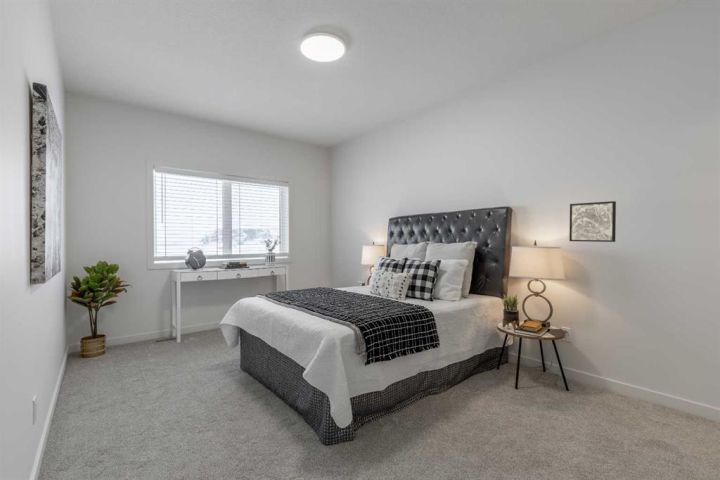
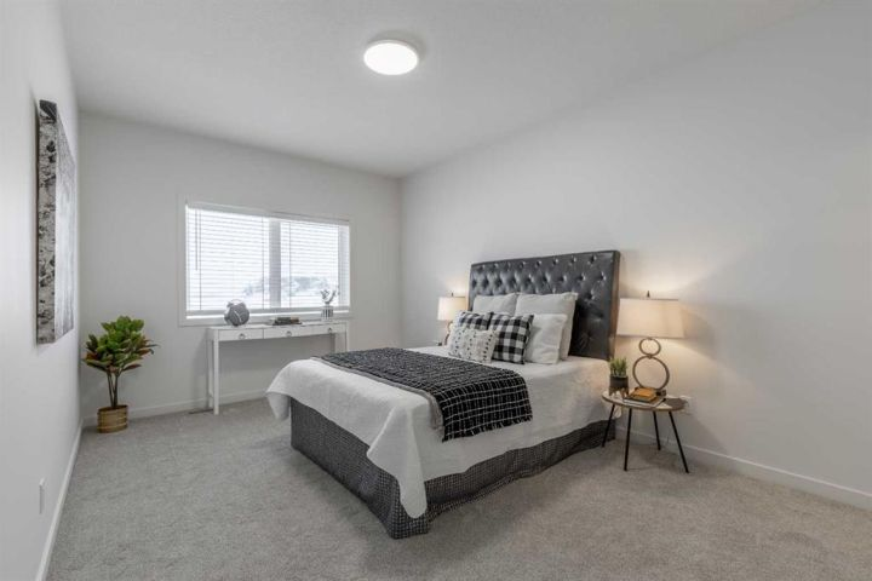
- wall art (591, 222)
